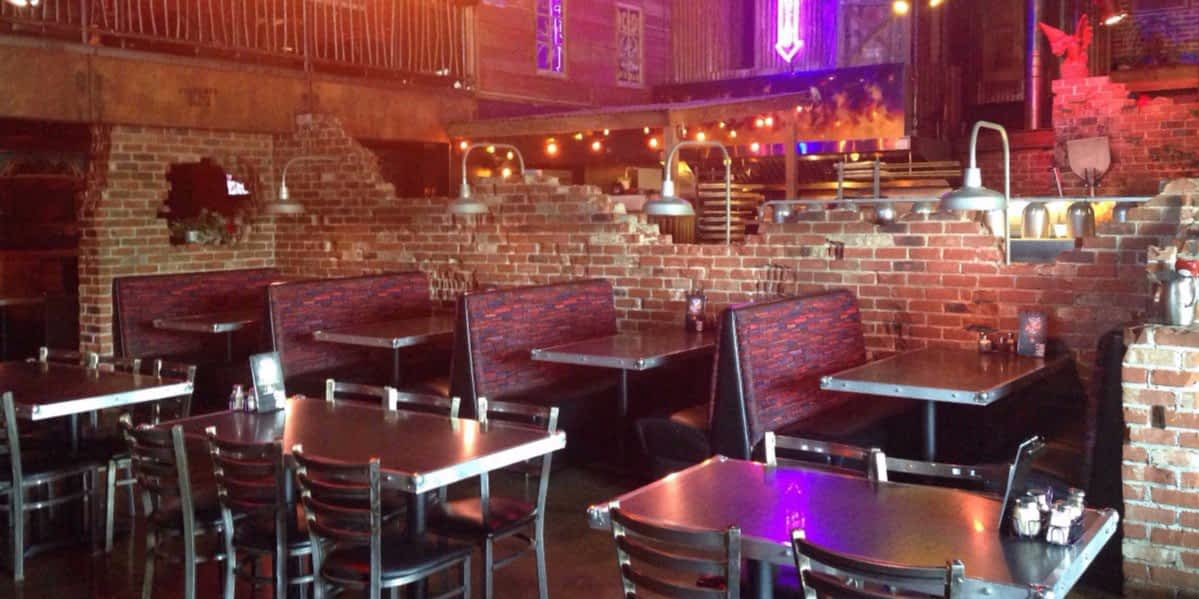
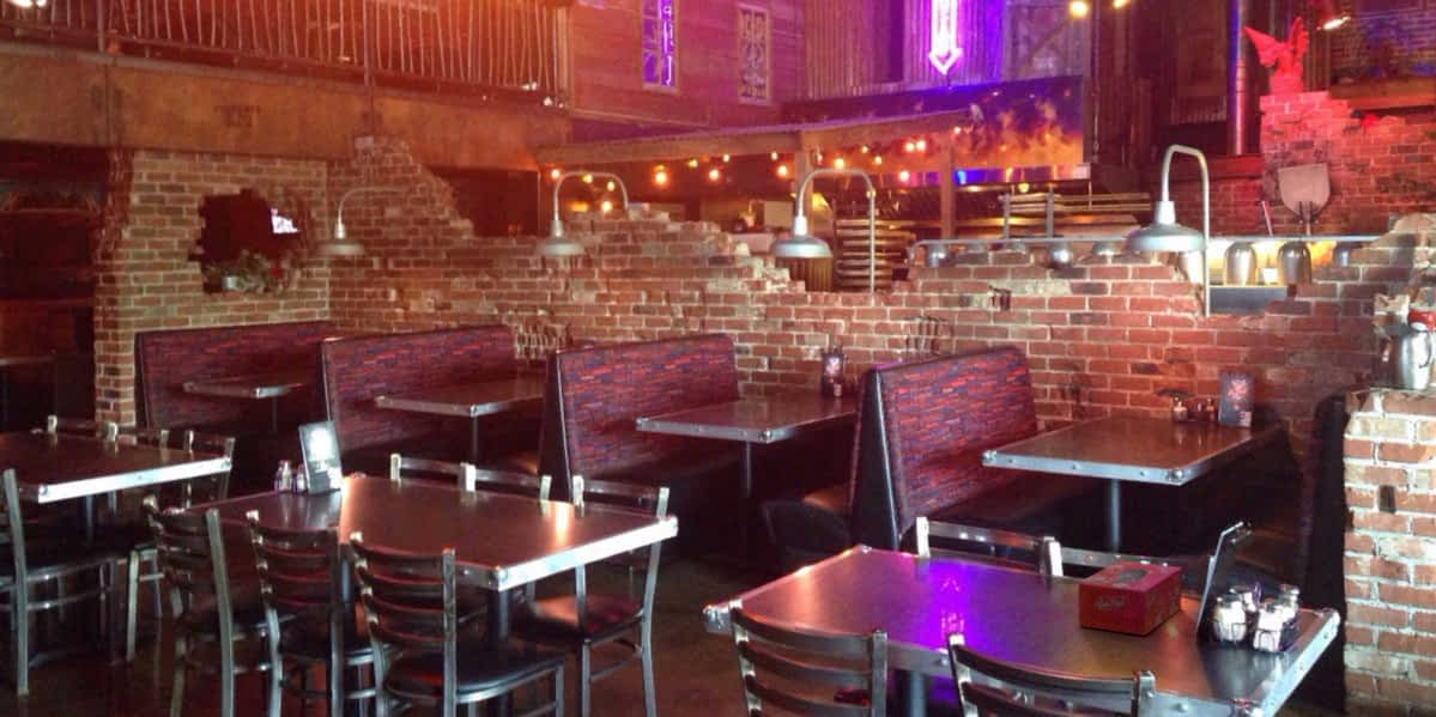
+ tissue box (1131, 595)
